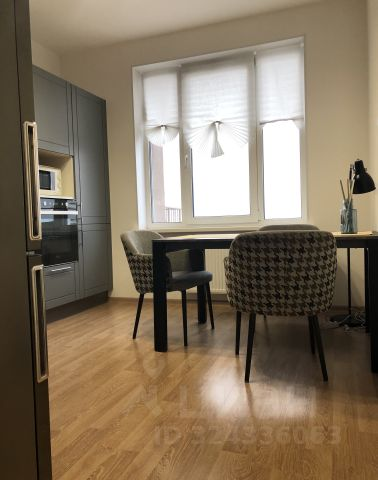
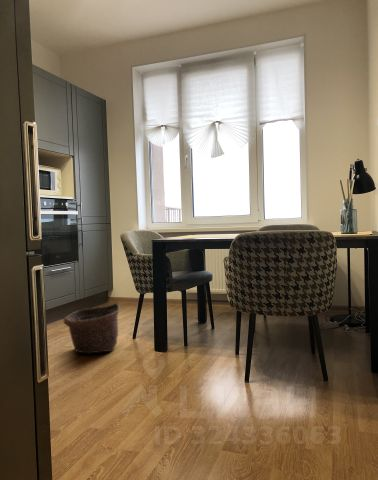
+ basket (93, 328)
